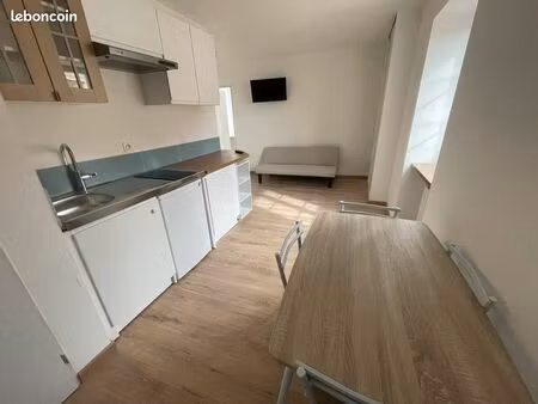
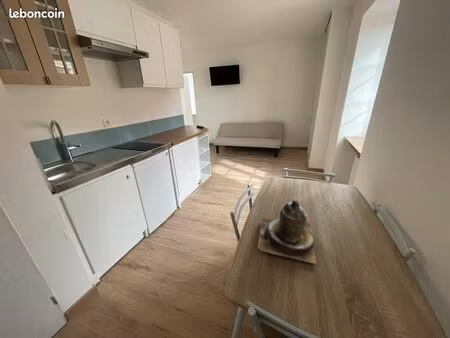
+ teapot (287, 221)
